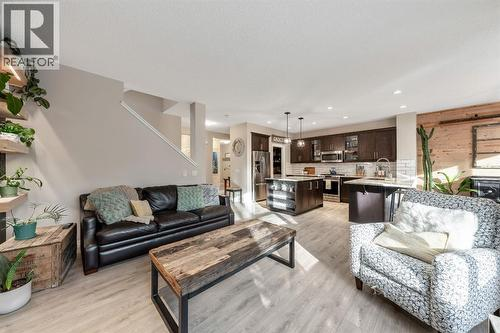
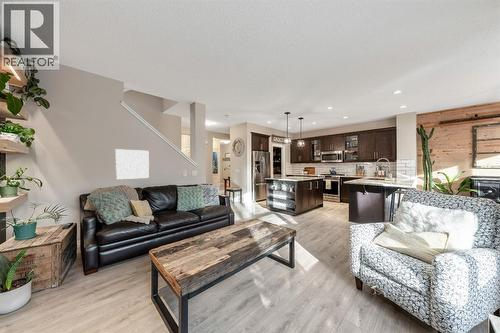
+ wall art (133, 164)
